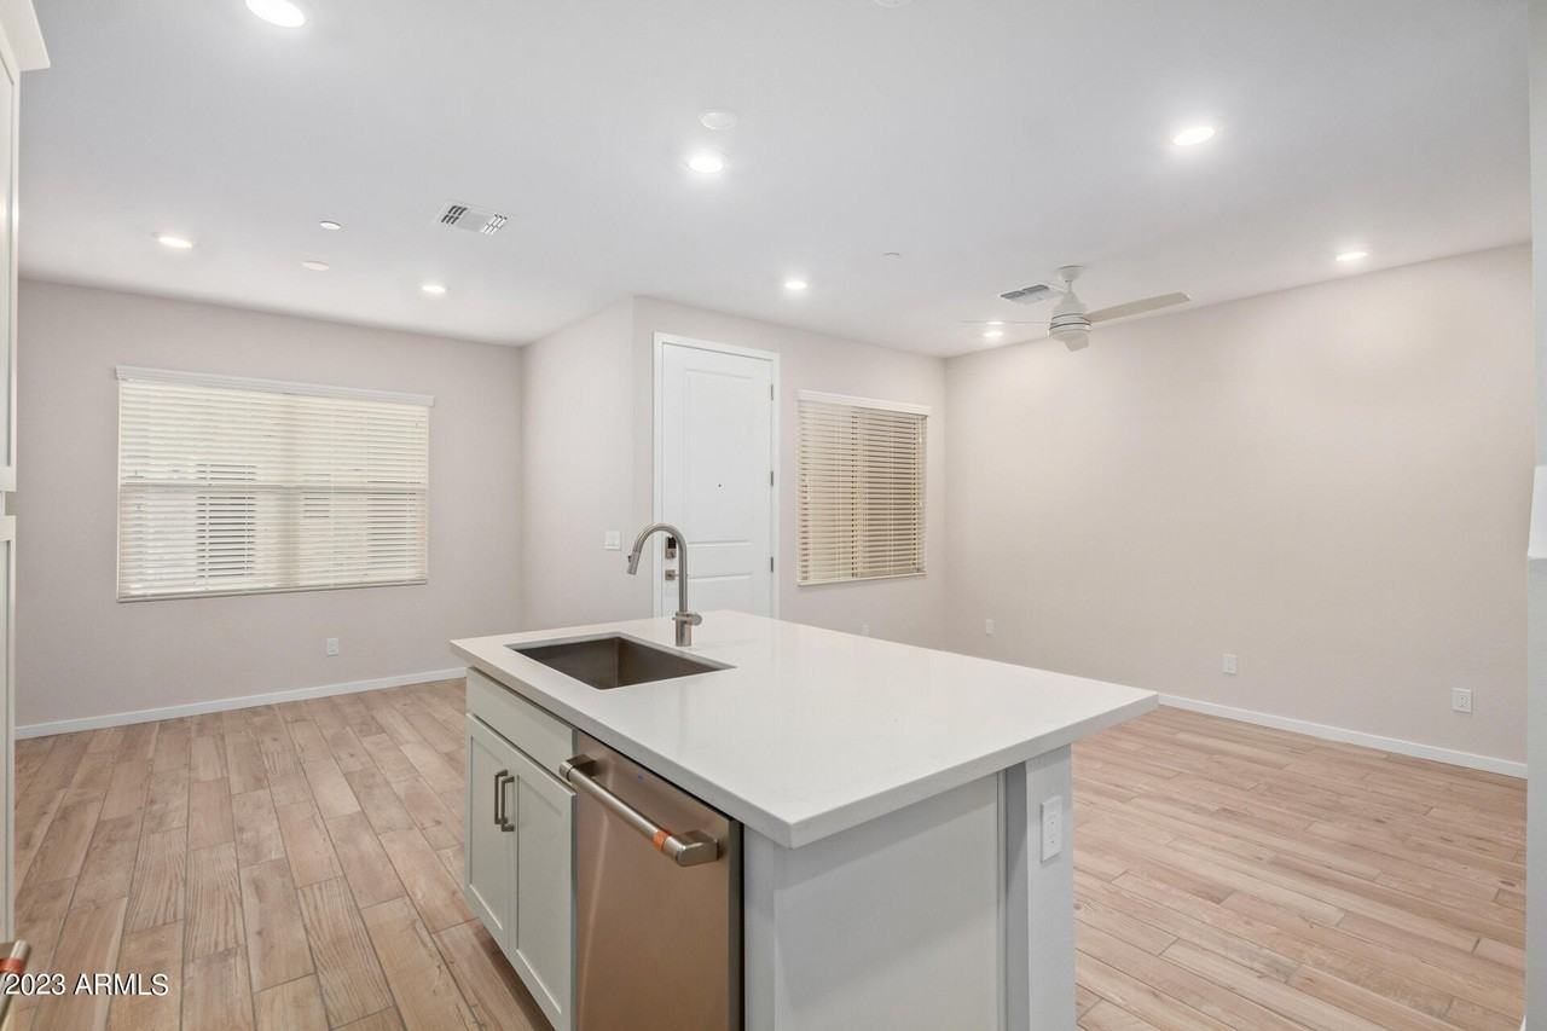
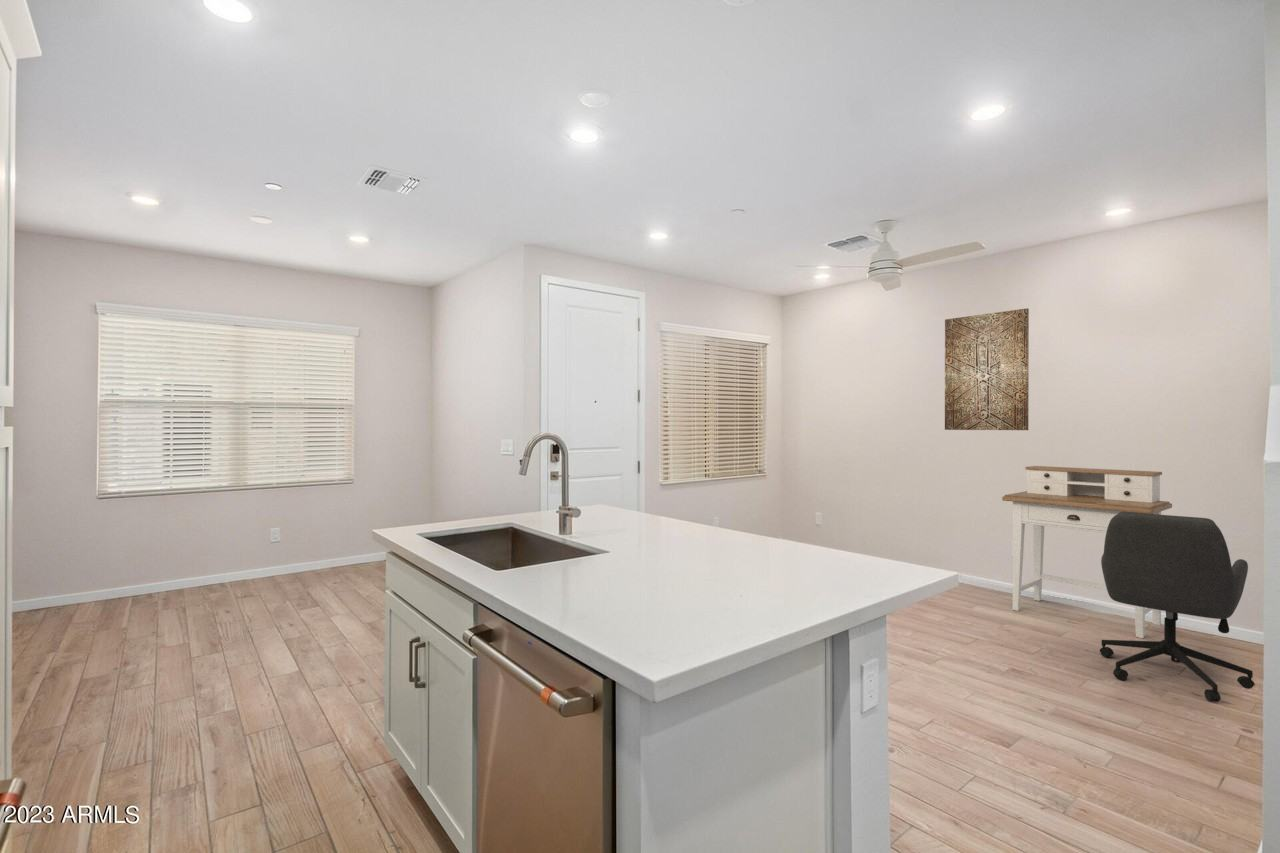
+ office chair (1169, 593)
+ desk (1085, 530)
+ wall art (984, 372)
